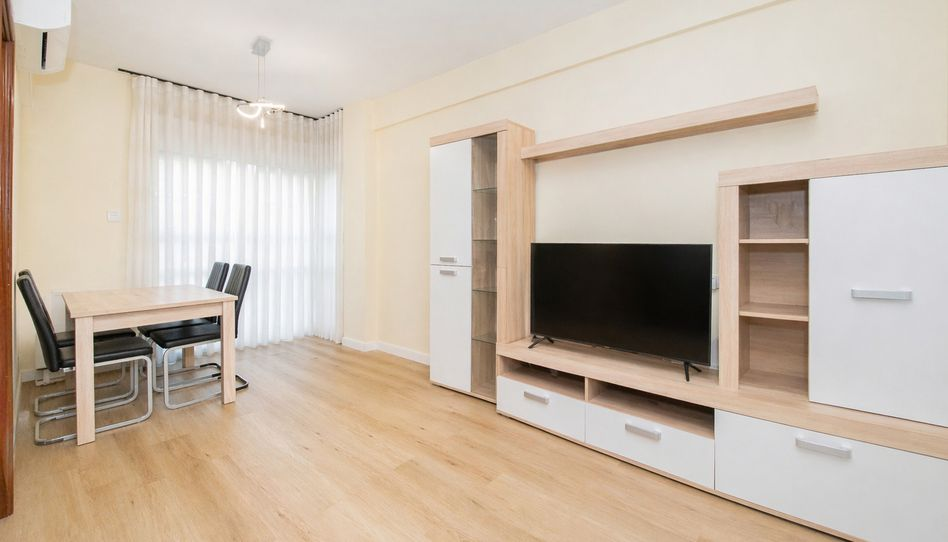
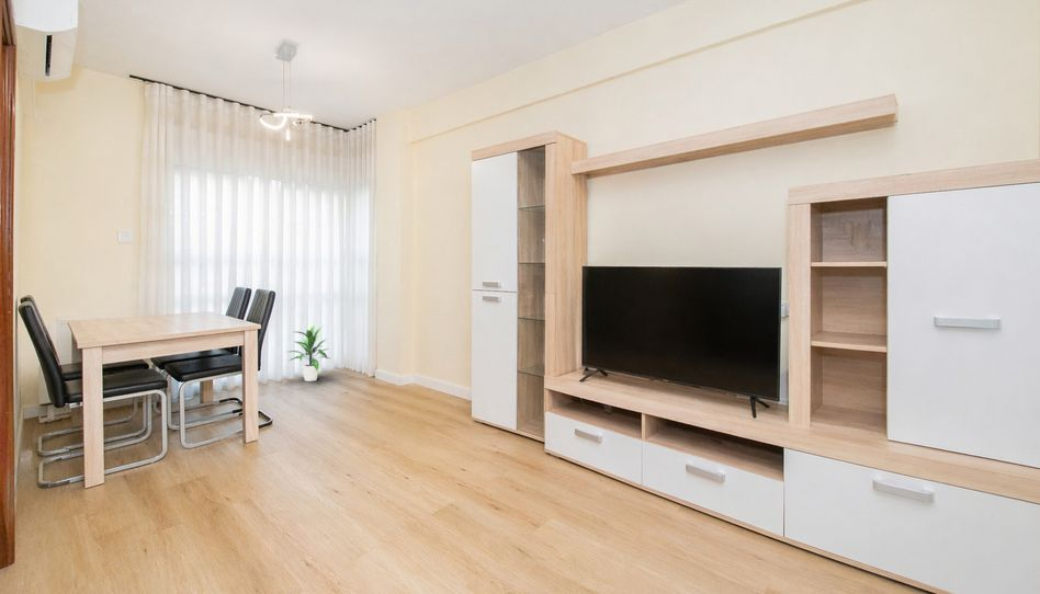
+ indoor plant (309, 352)
